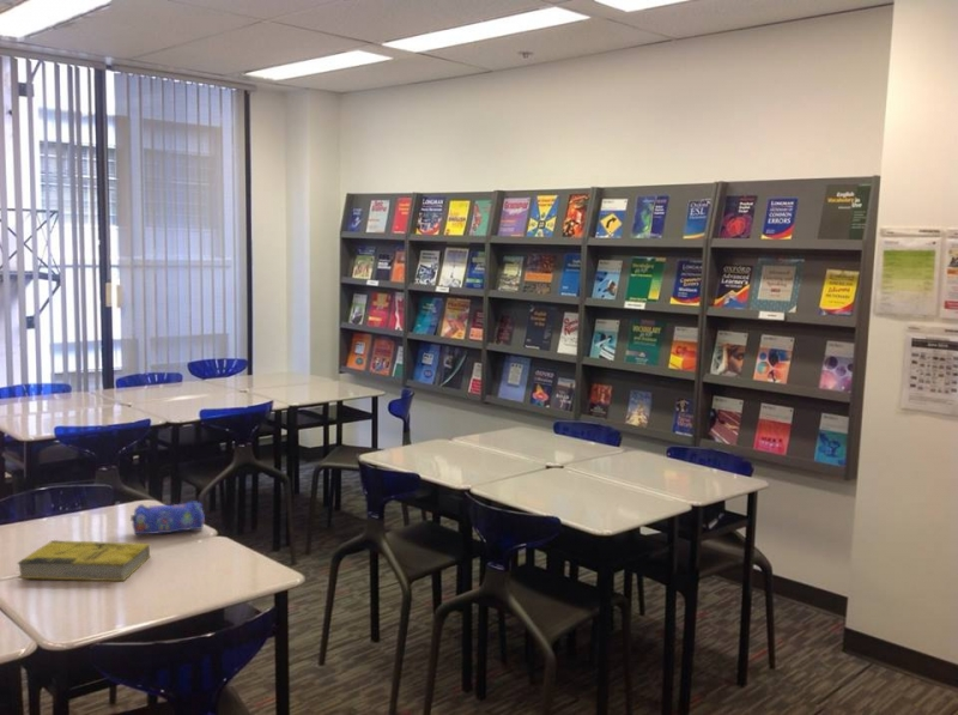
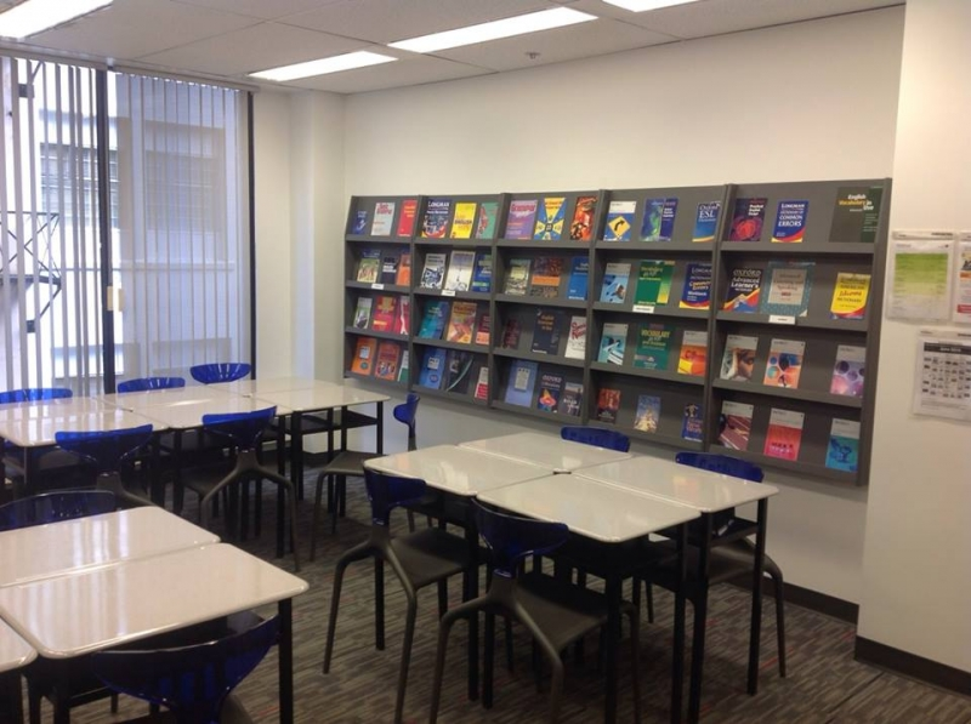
- book (86, 558)
- pencil case (168, 516)
